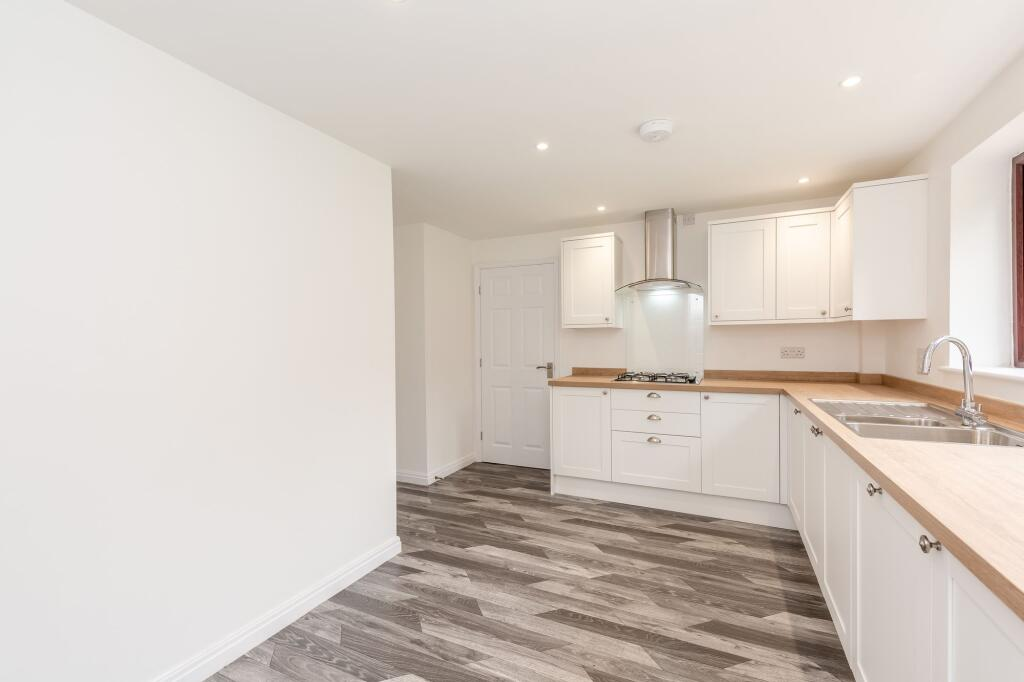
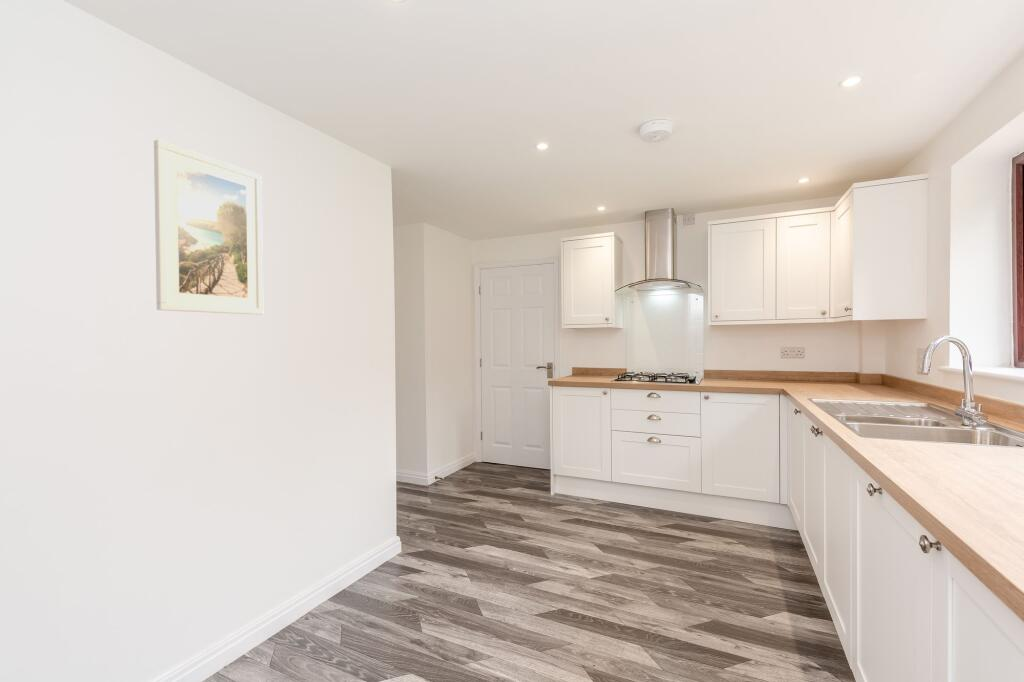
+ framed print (214, 236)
